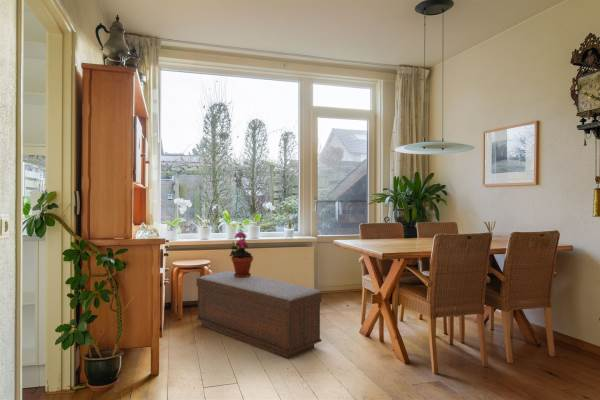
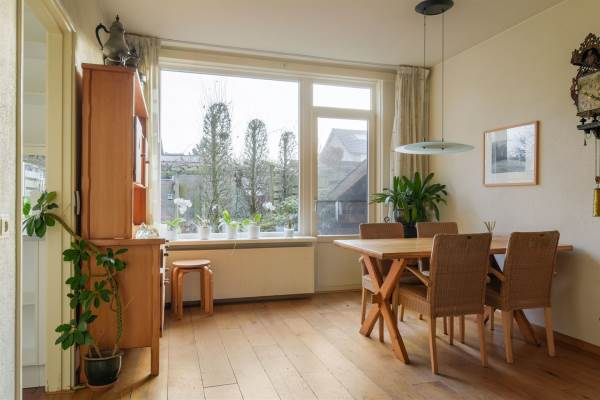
- bench (254, 307)
- potted plant (241, 253)
